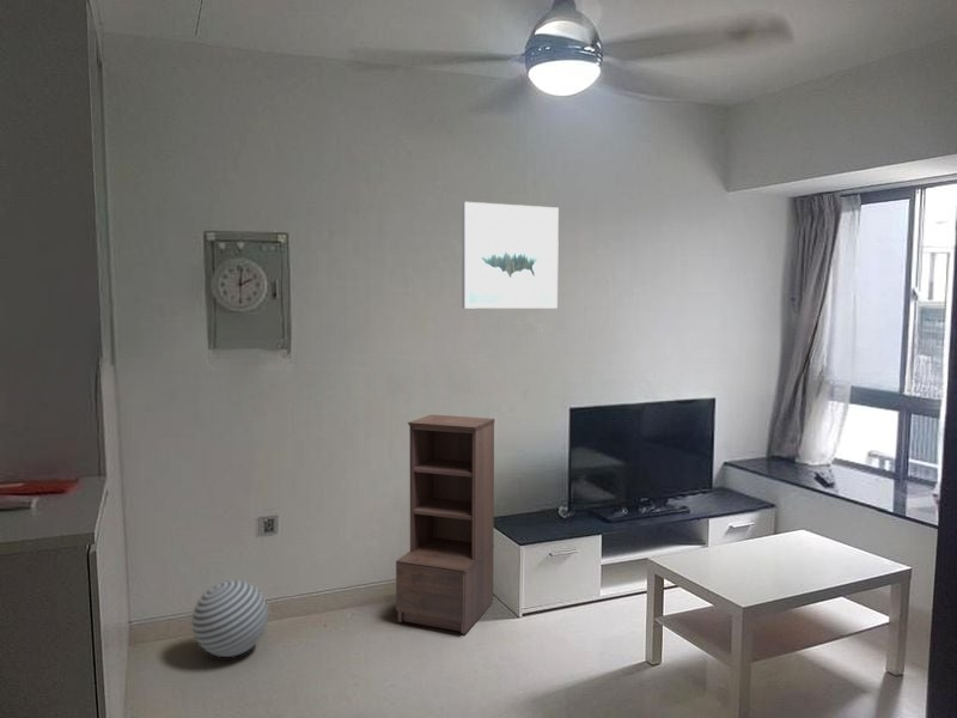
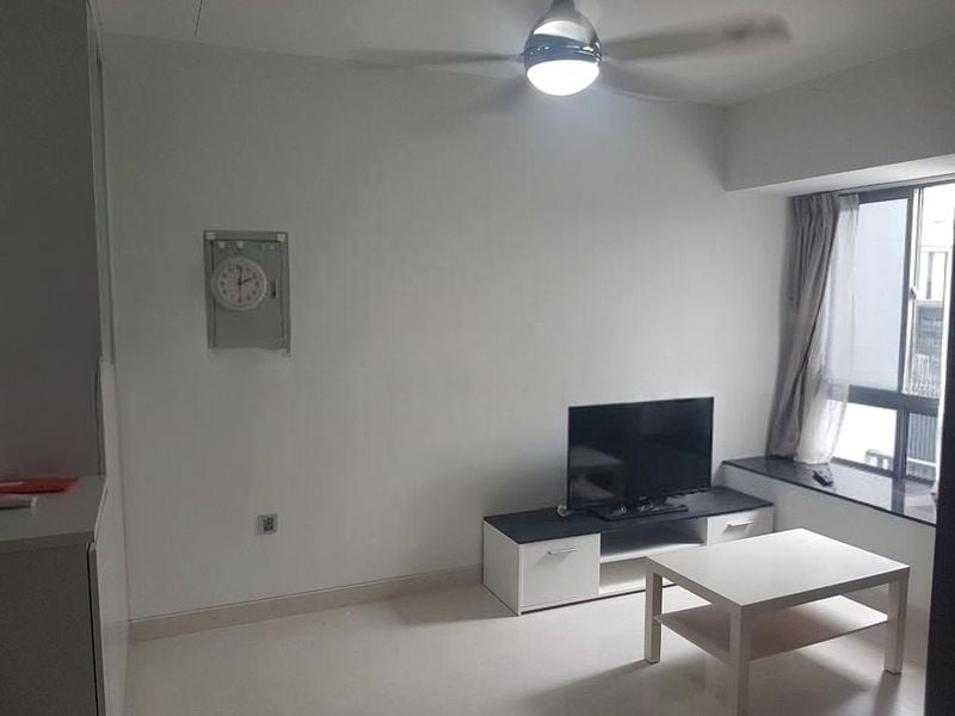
- bookshelf (446, 518)
- wall art (511, 256)
- decorative ball (230, 617)
